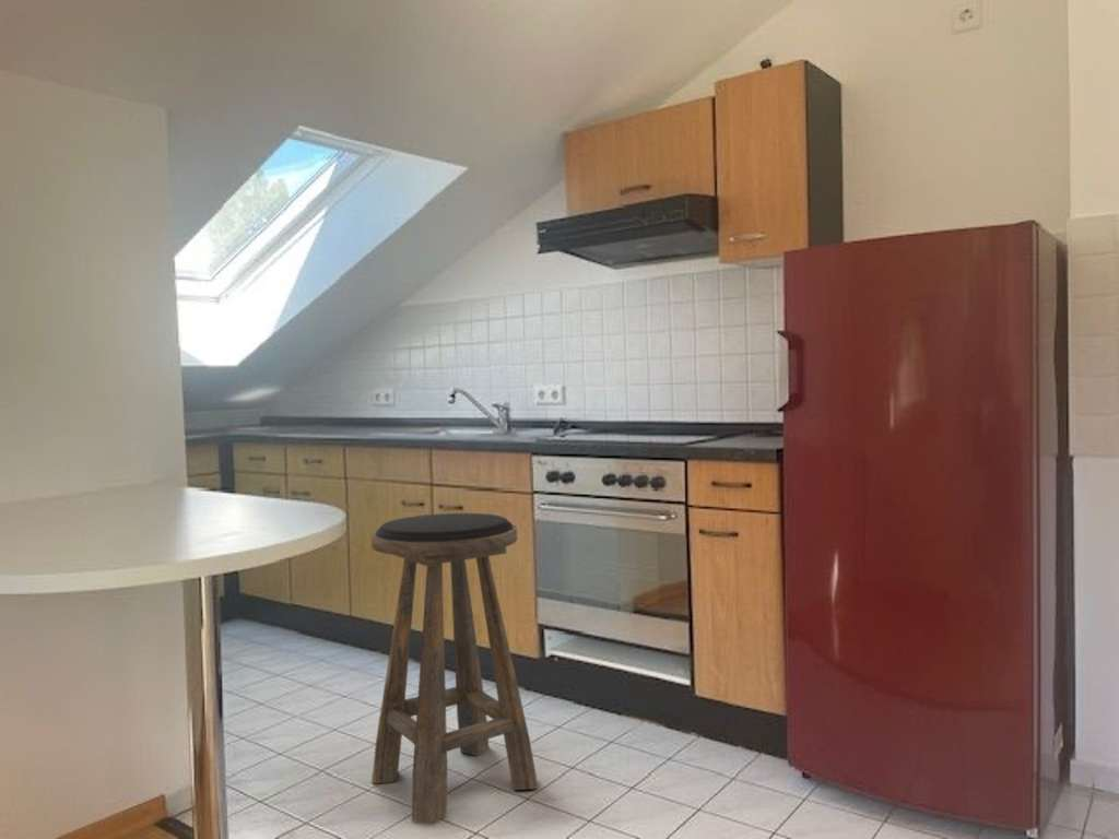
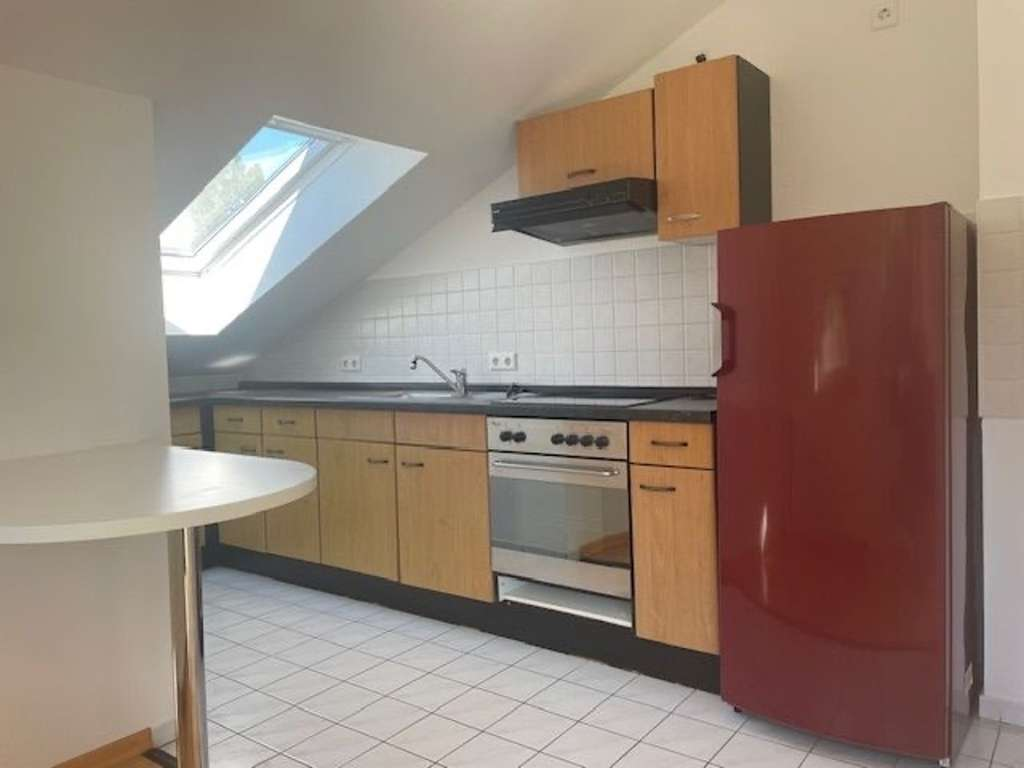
- stool (444, 651)
